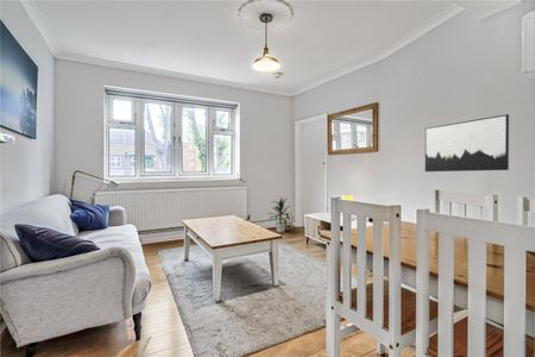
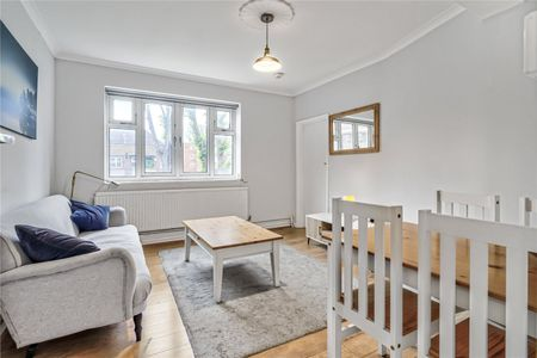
- indoor plant (279, 214)
- wall art (461, 146)
